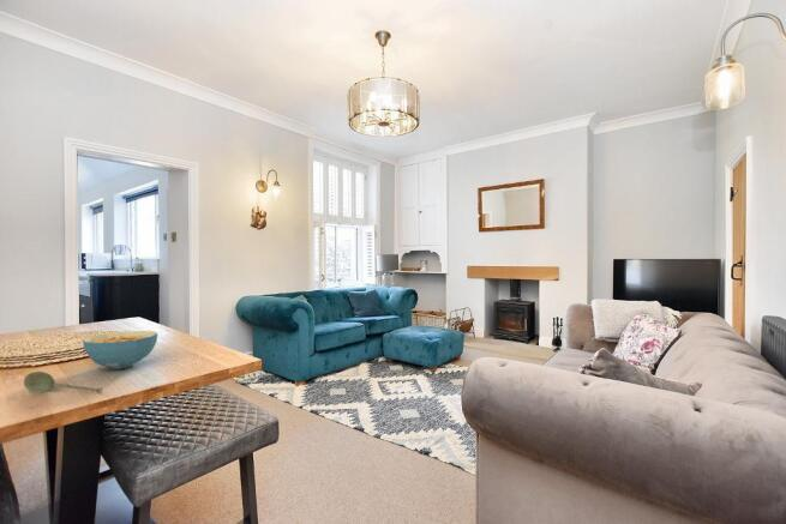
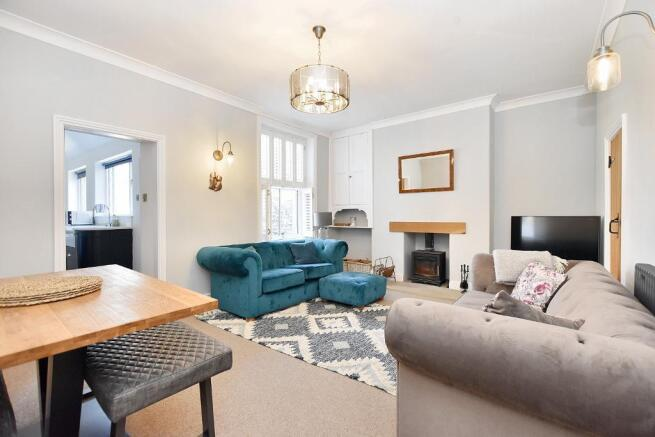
- soupspoon (62, 384)
- cereal bowl (121, 350)
